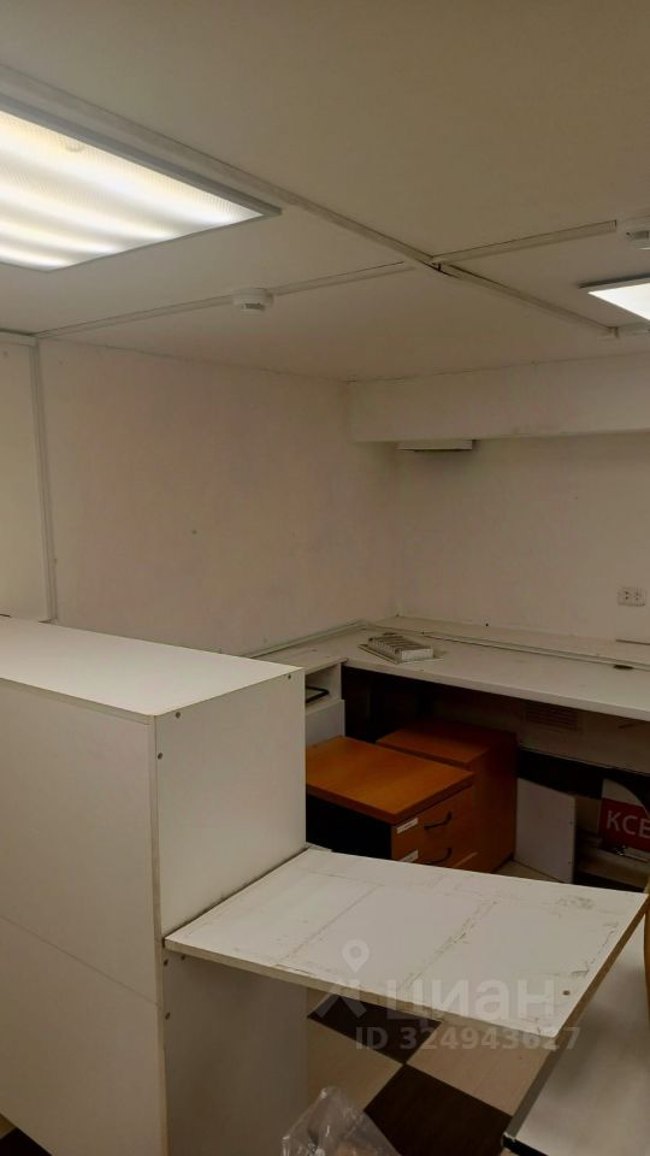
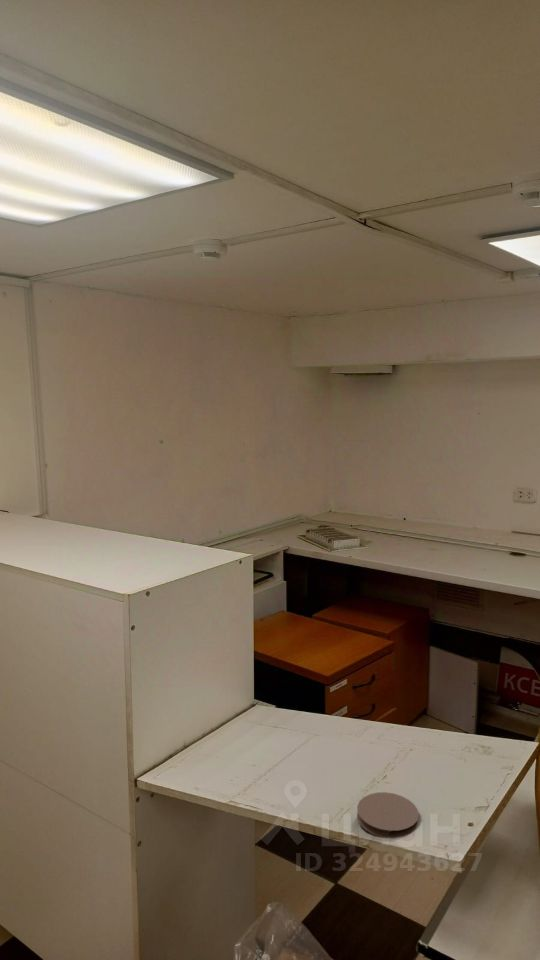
+ coaster (387, 814)
